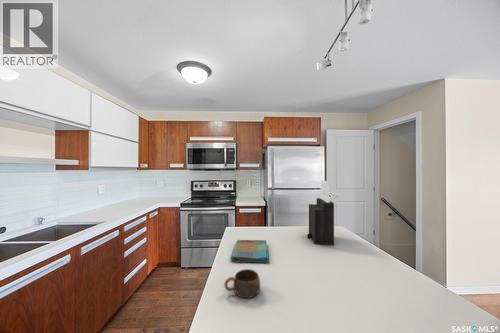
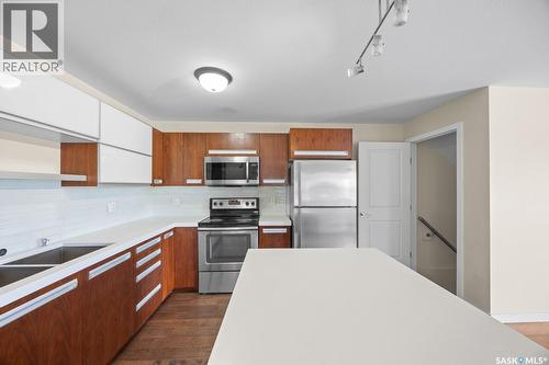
- cup (242, 282)
- knife block (318, 210)
- dish towel (250, 249)
